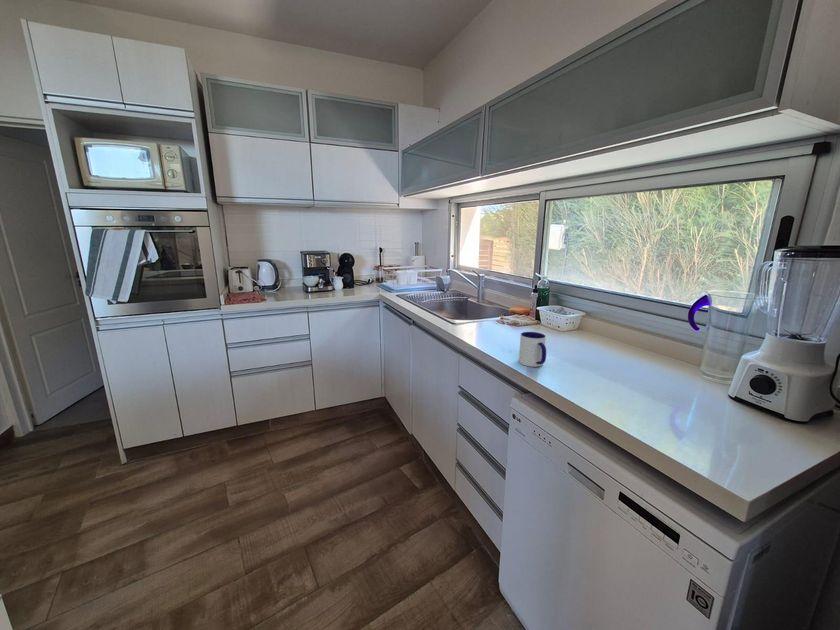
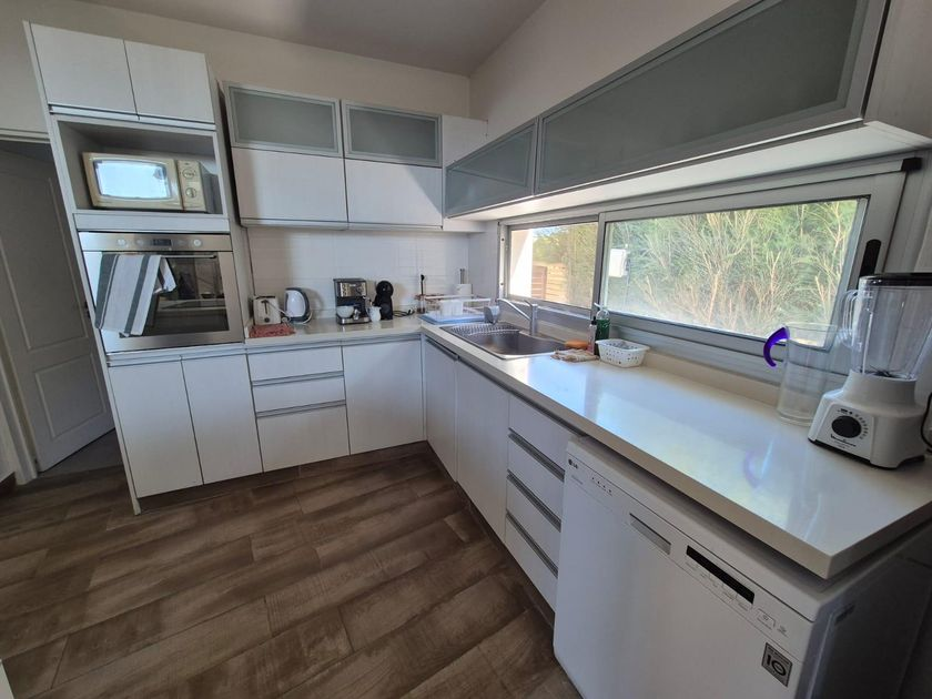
- mug (534, 350)
